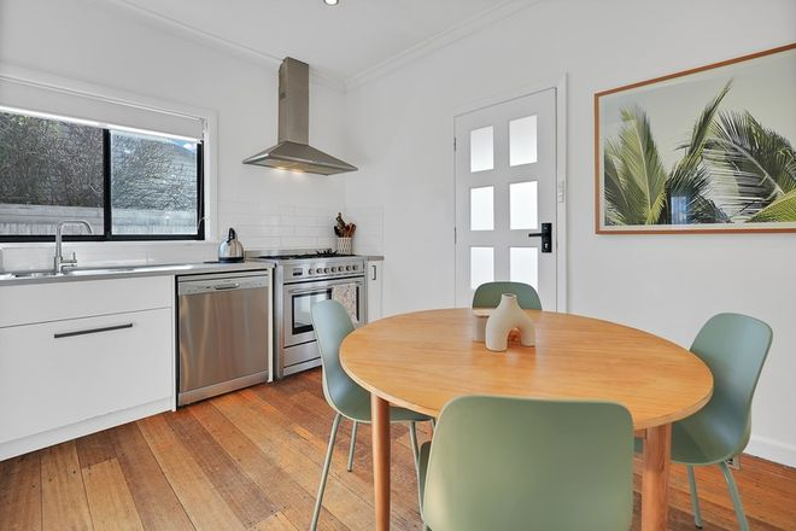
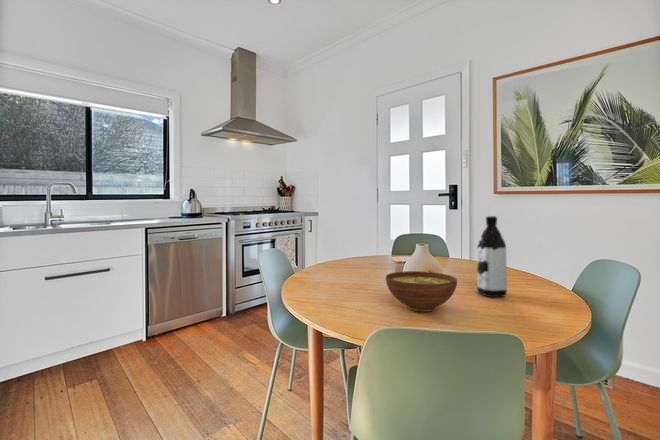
+ water bottle (491, 255)
+ bowl (420, 292)
